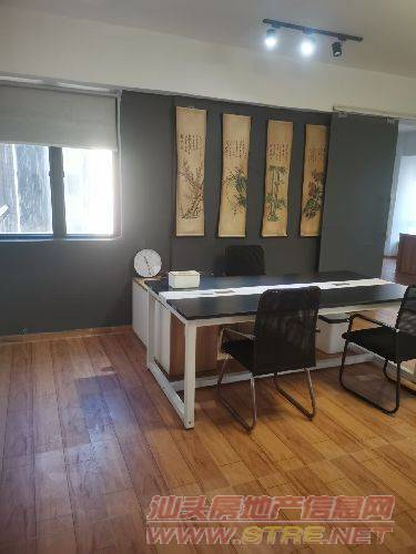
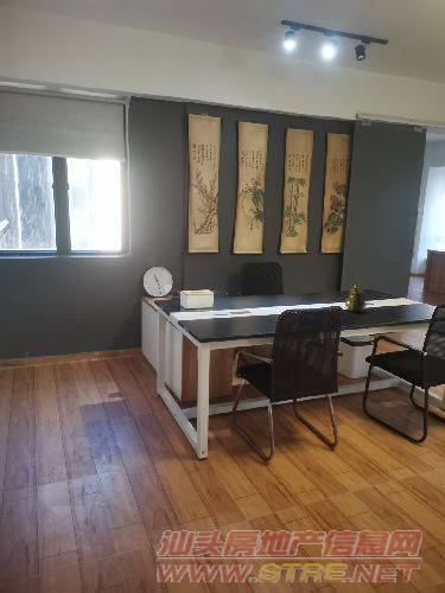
+ teapot (356, 293)
